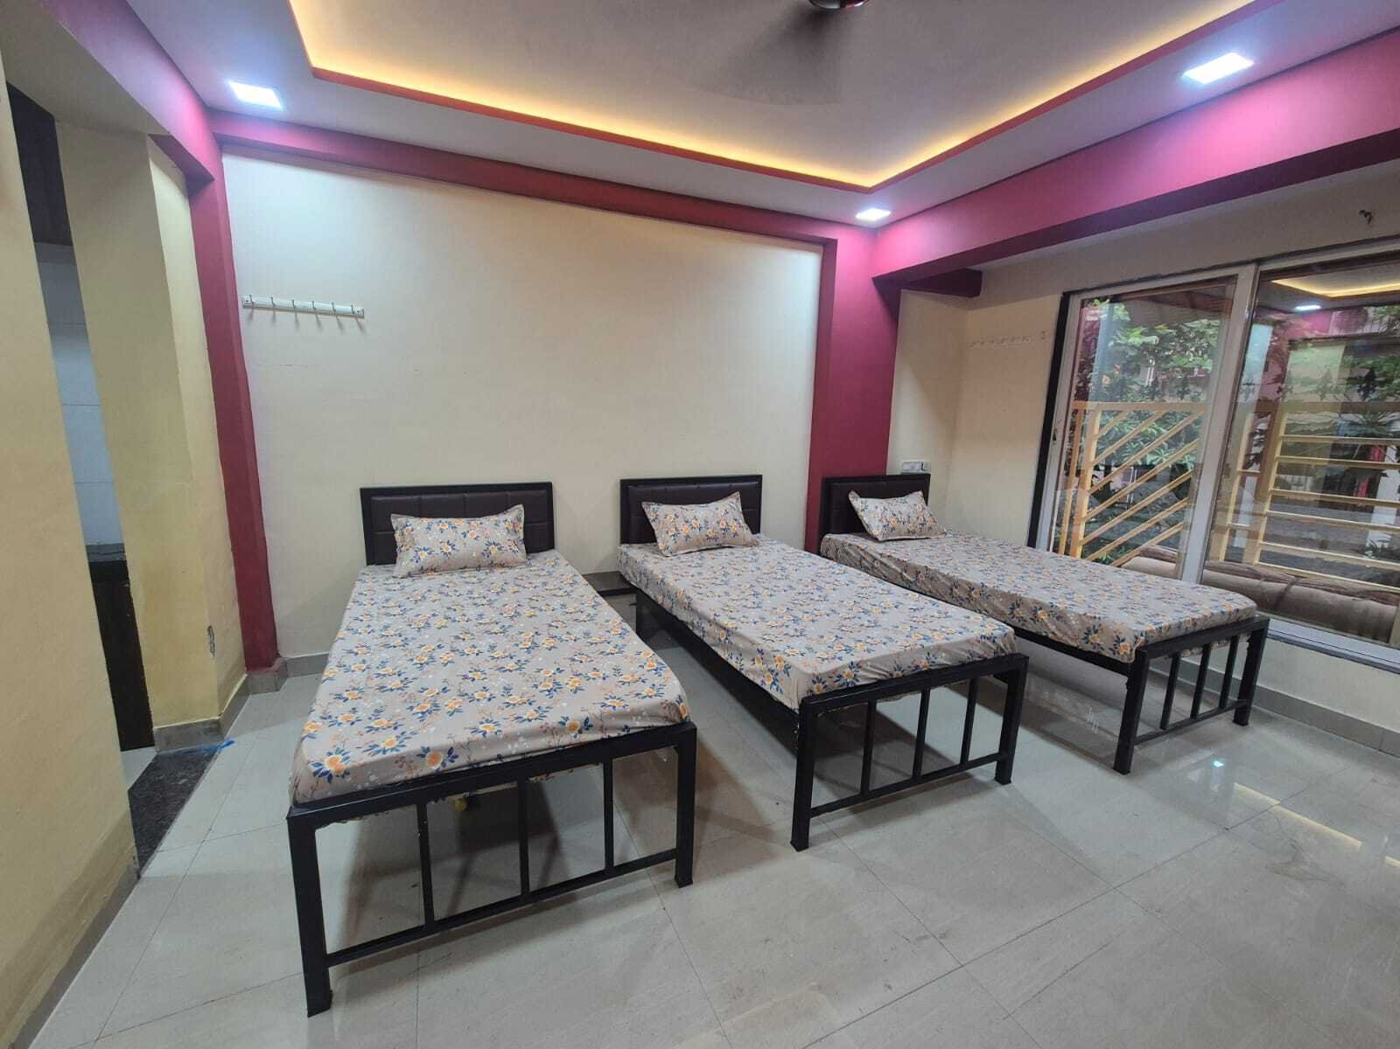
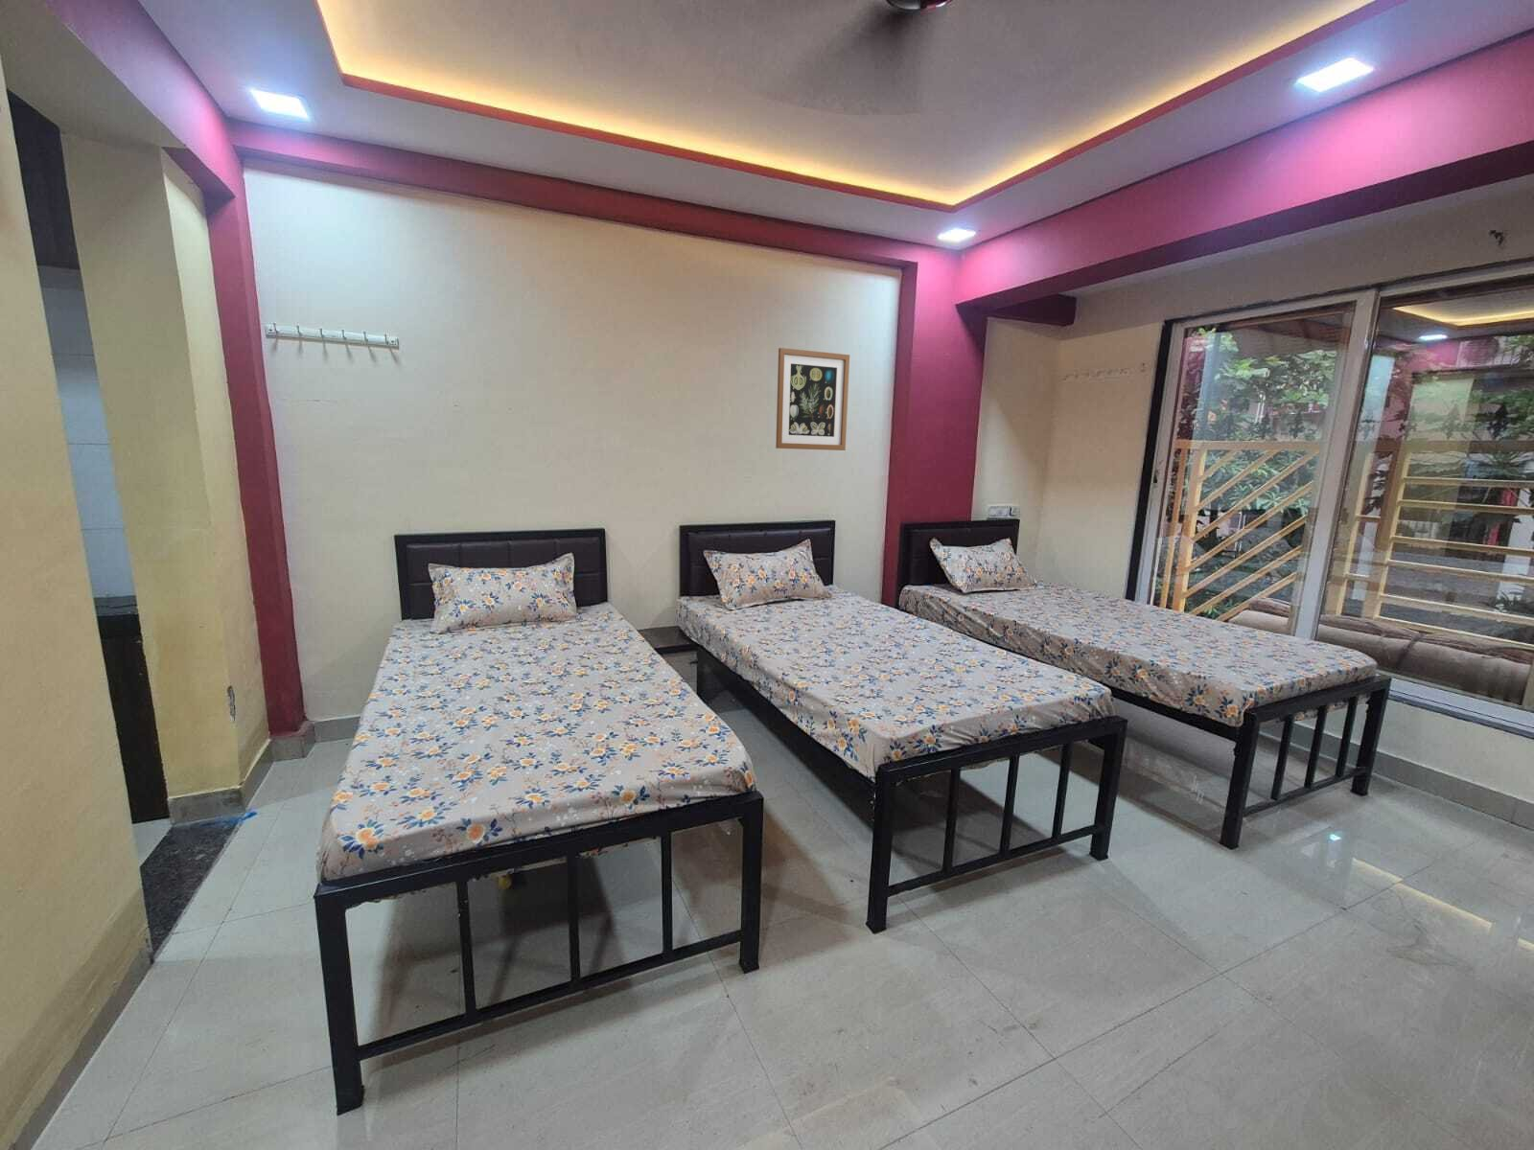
+ wall art (813, 401)
